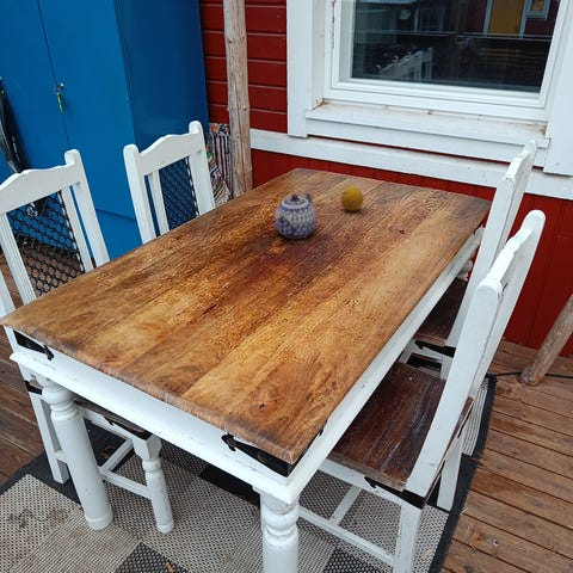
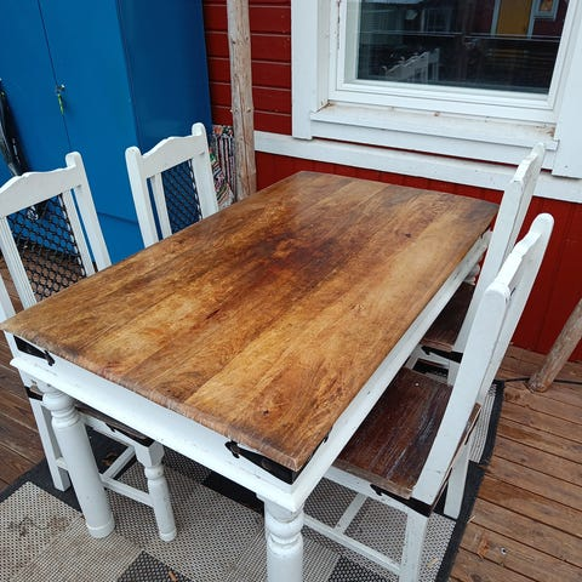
- fruit (351, 198)
- teapot (295, 214)
